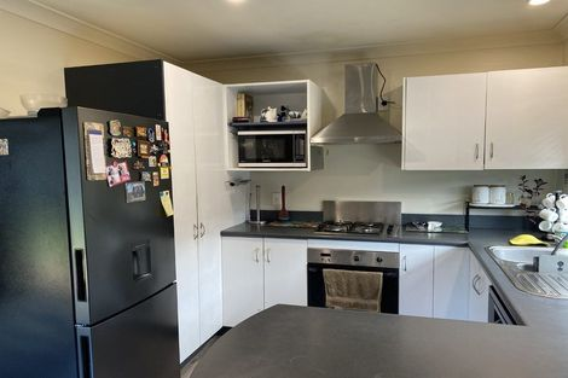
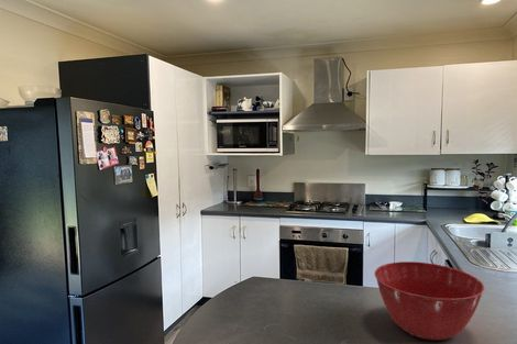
+ mixing bowl (426, 302)
